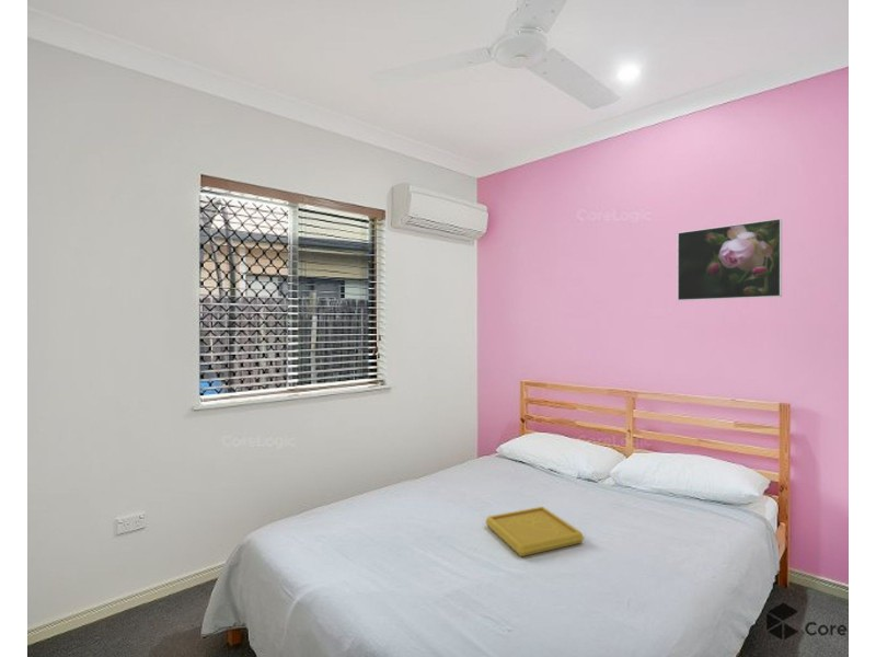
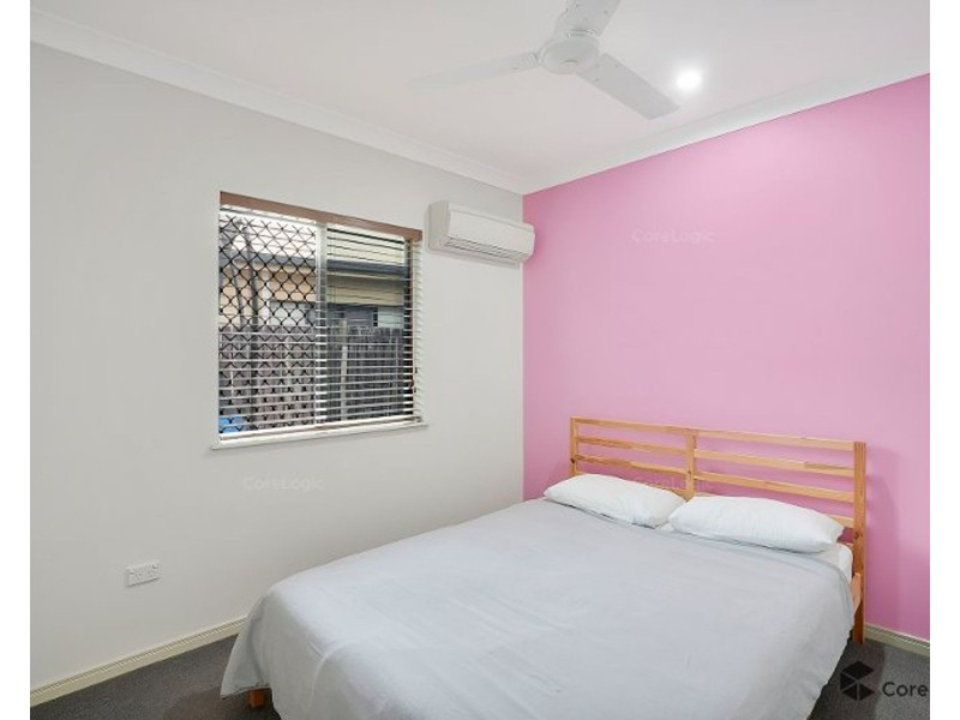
- serving tray (532, 529)
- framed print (726, 262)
